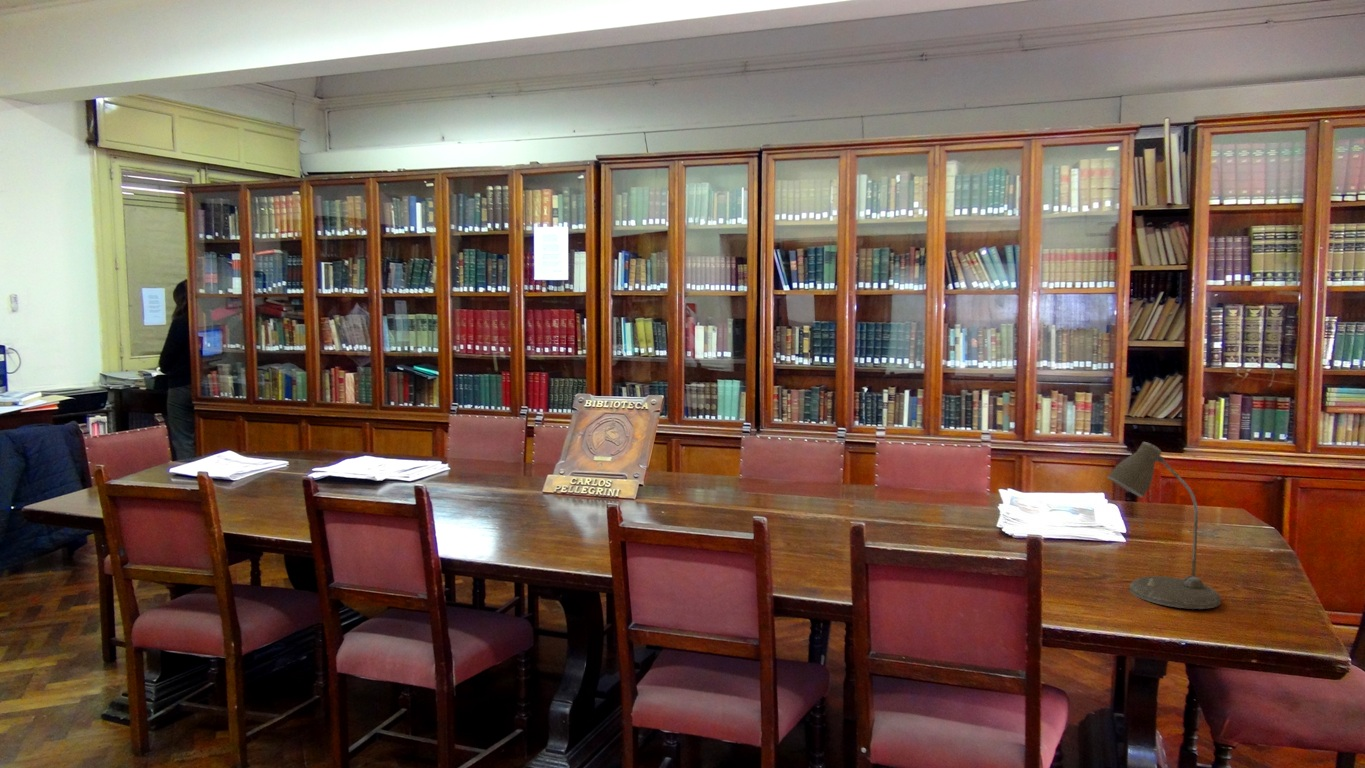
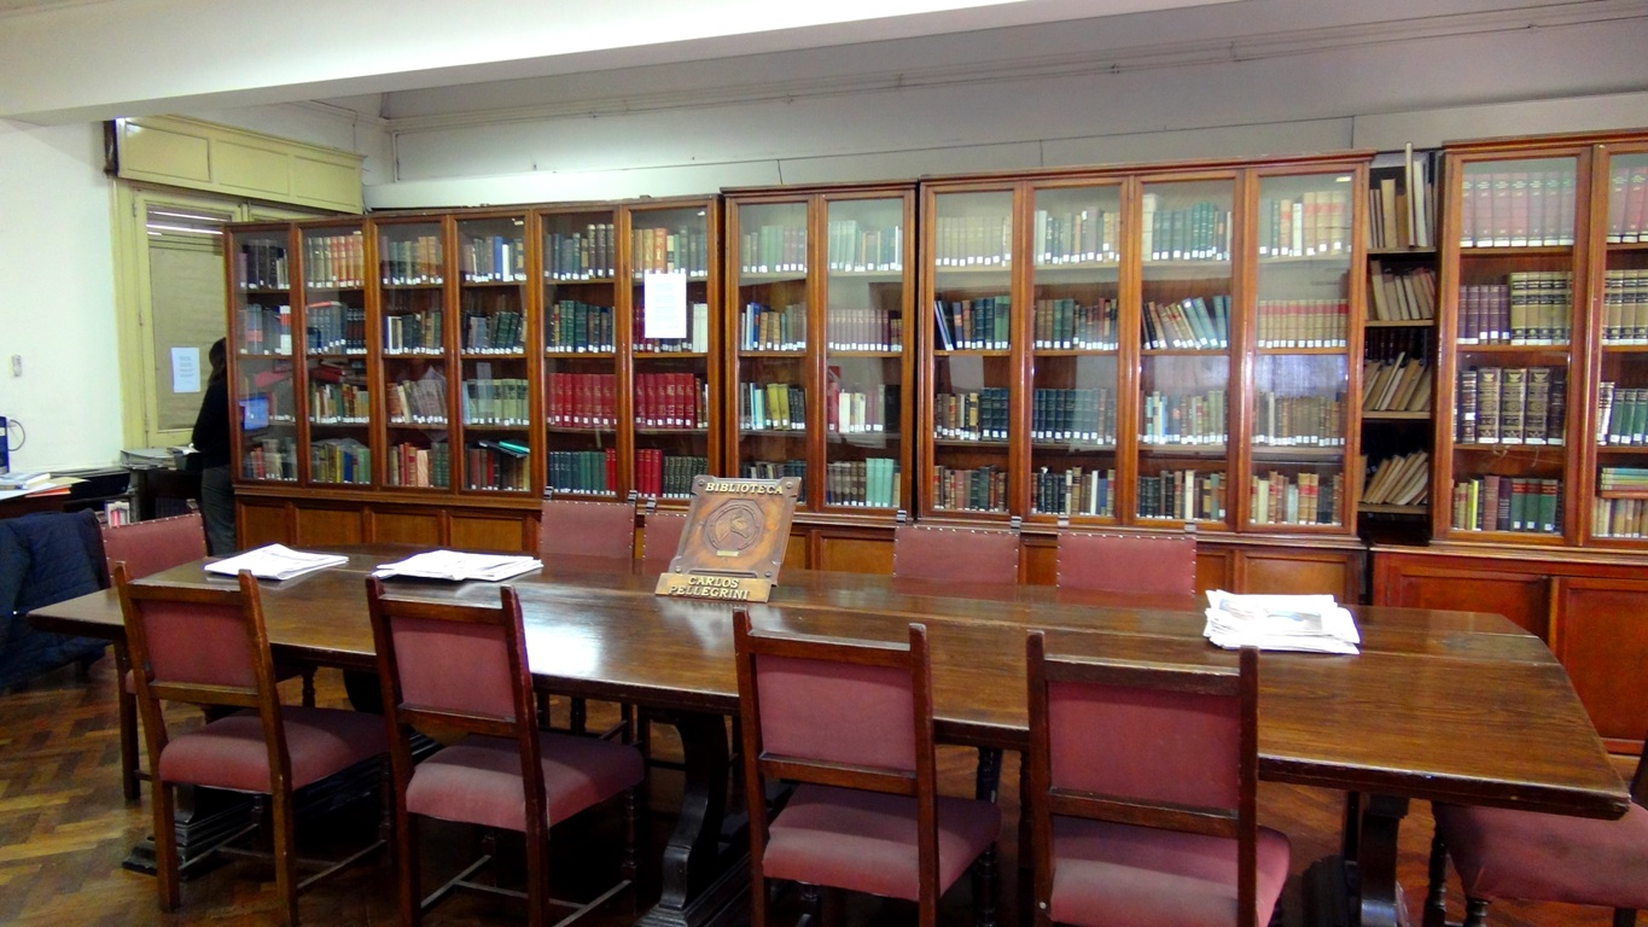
- desk lamp (1194, 519)
